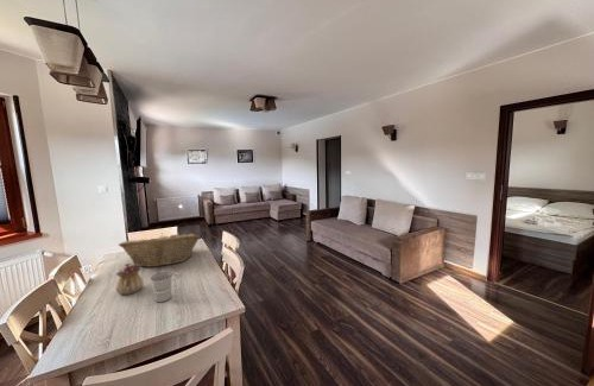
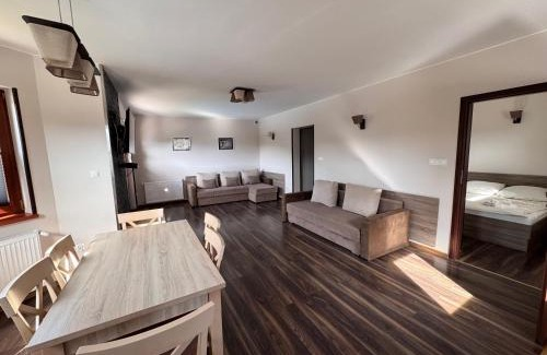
- cup (162, 287)
- fruit basket (162, 246)
- teapot (128, 277)
